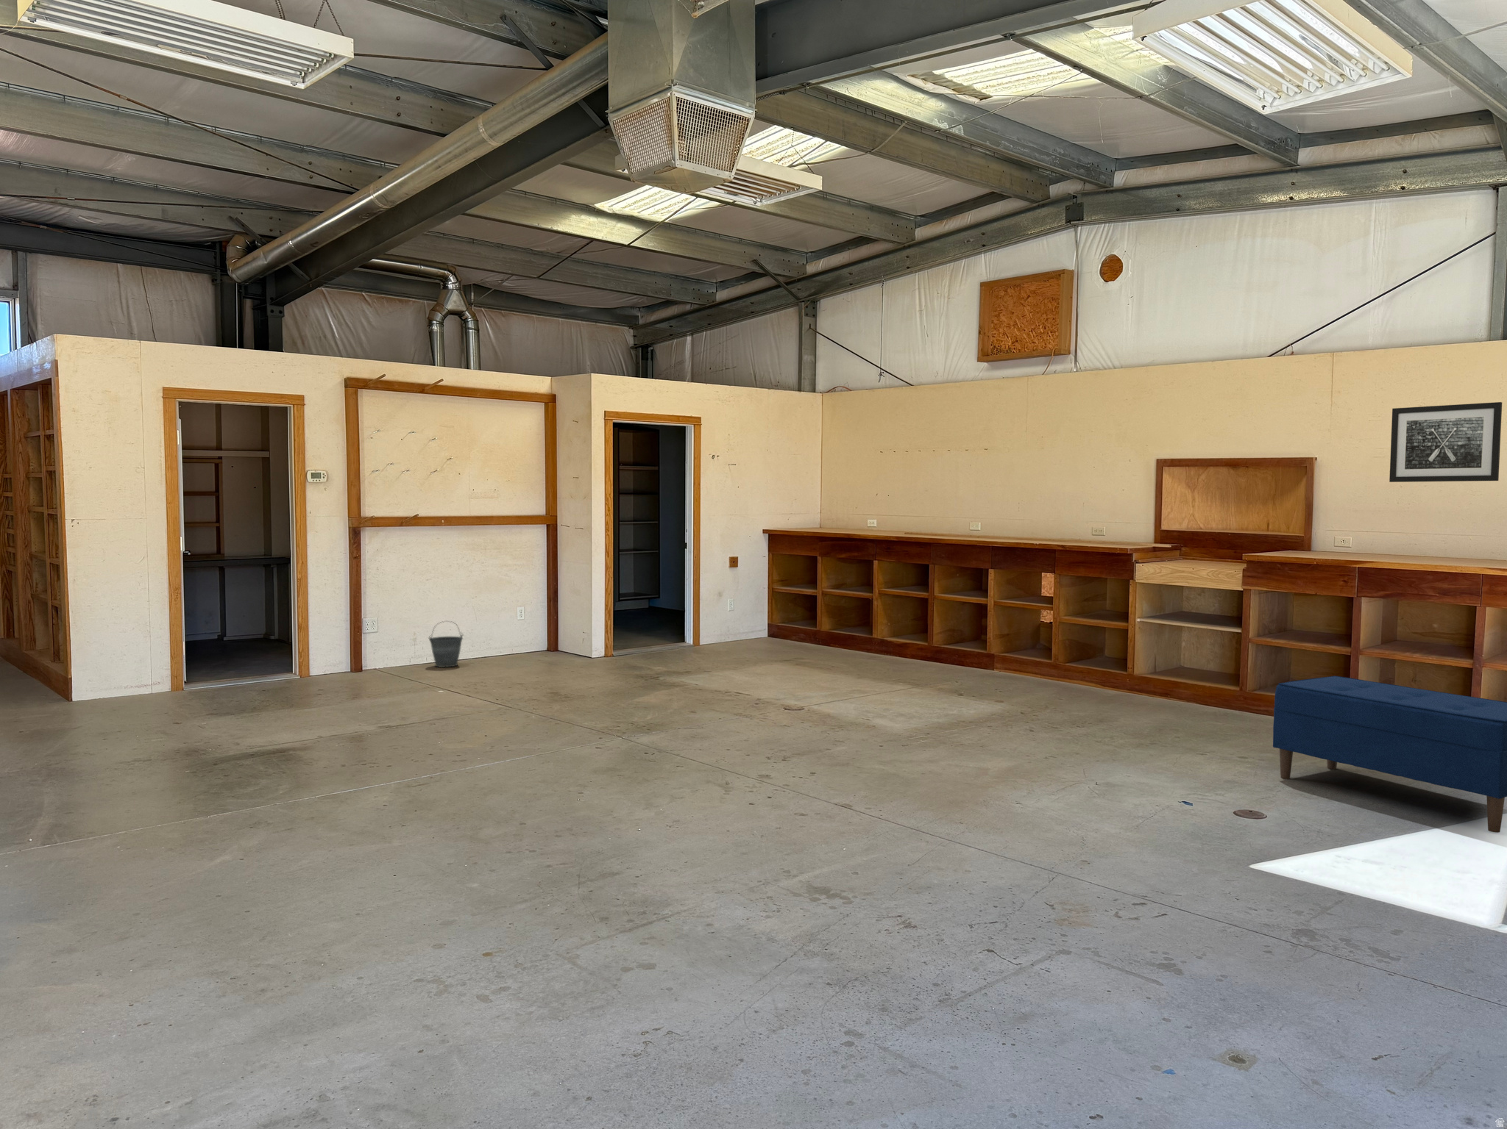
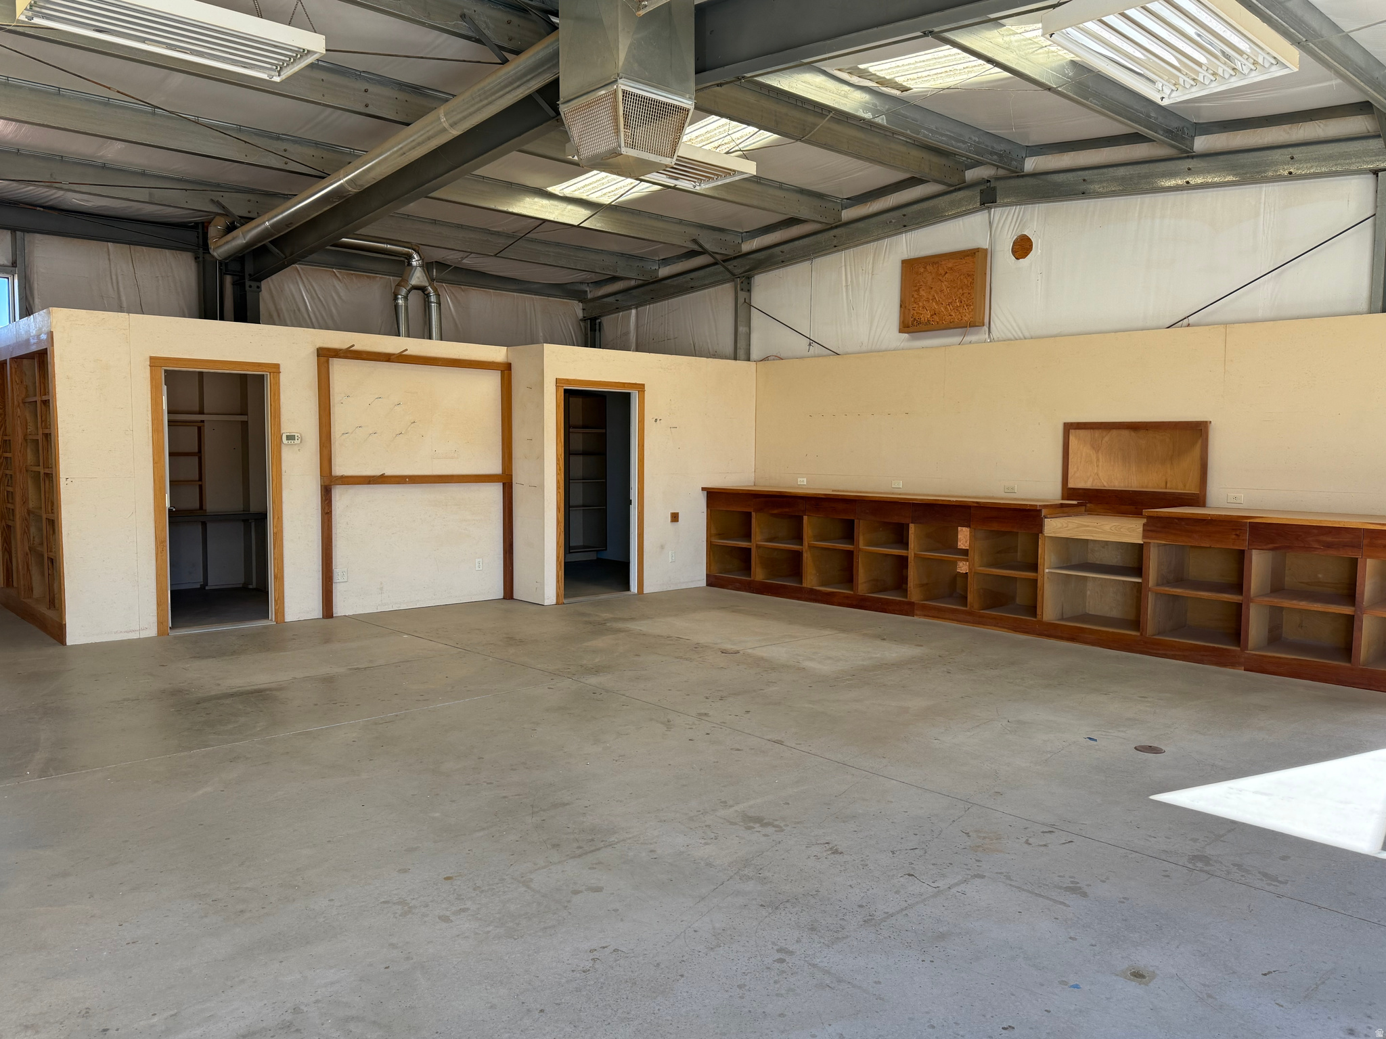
- wall art (1444, 444)
- bench (1406, 746)
- bucket (446, 643)
